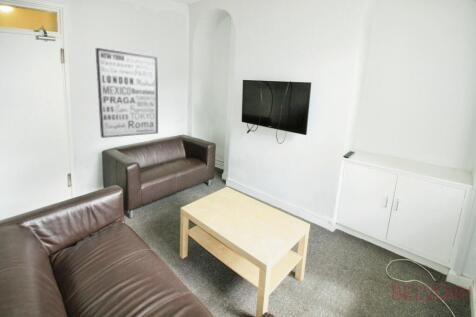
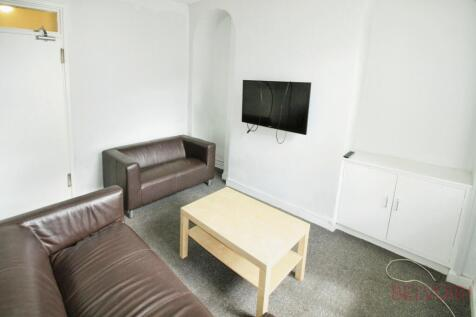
- wall art (130, 95)
